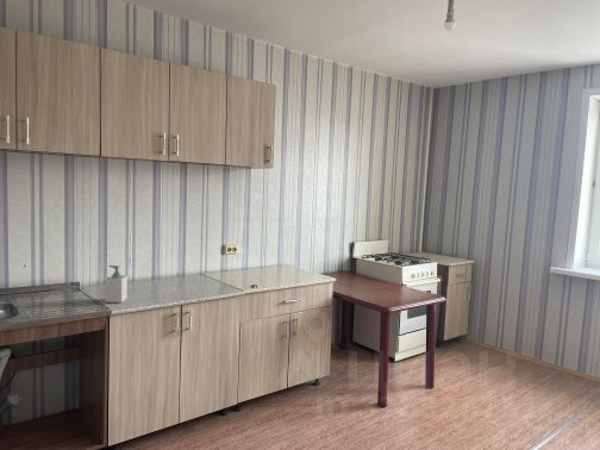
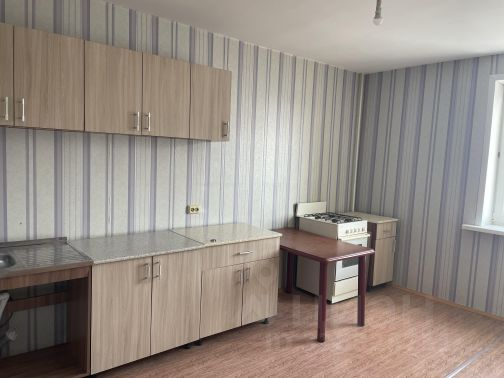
- soap bottle (115, 282)
